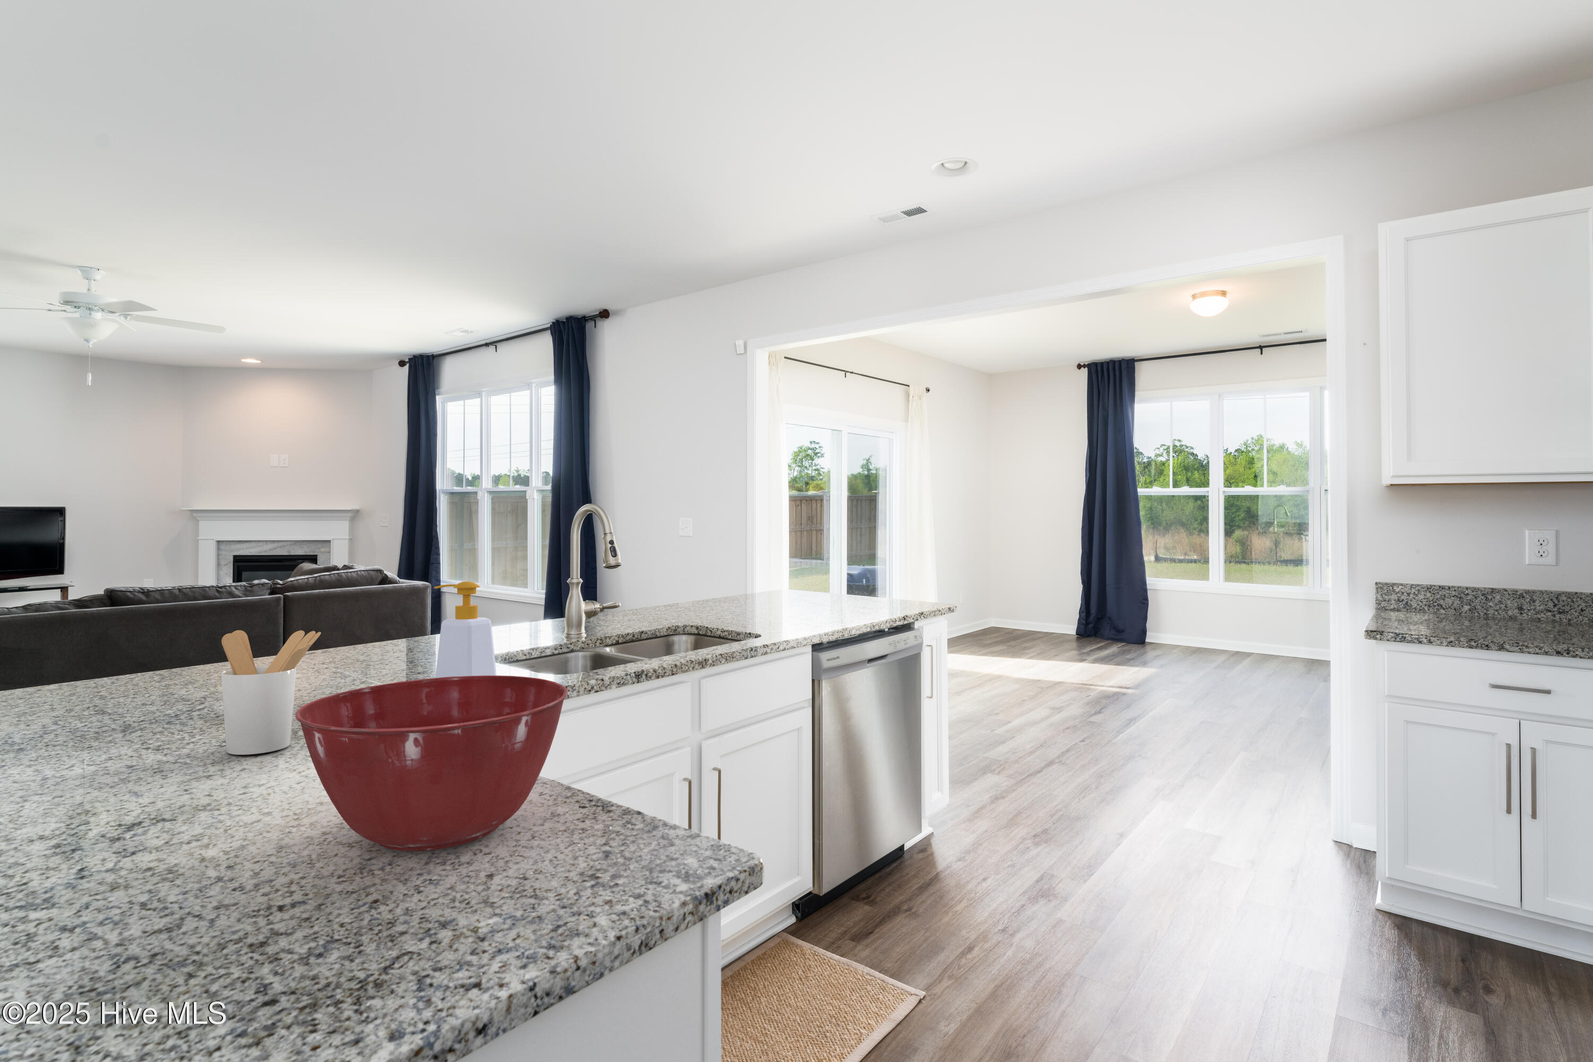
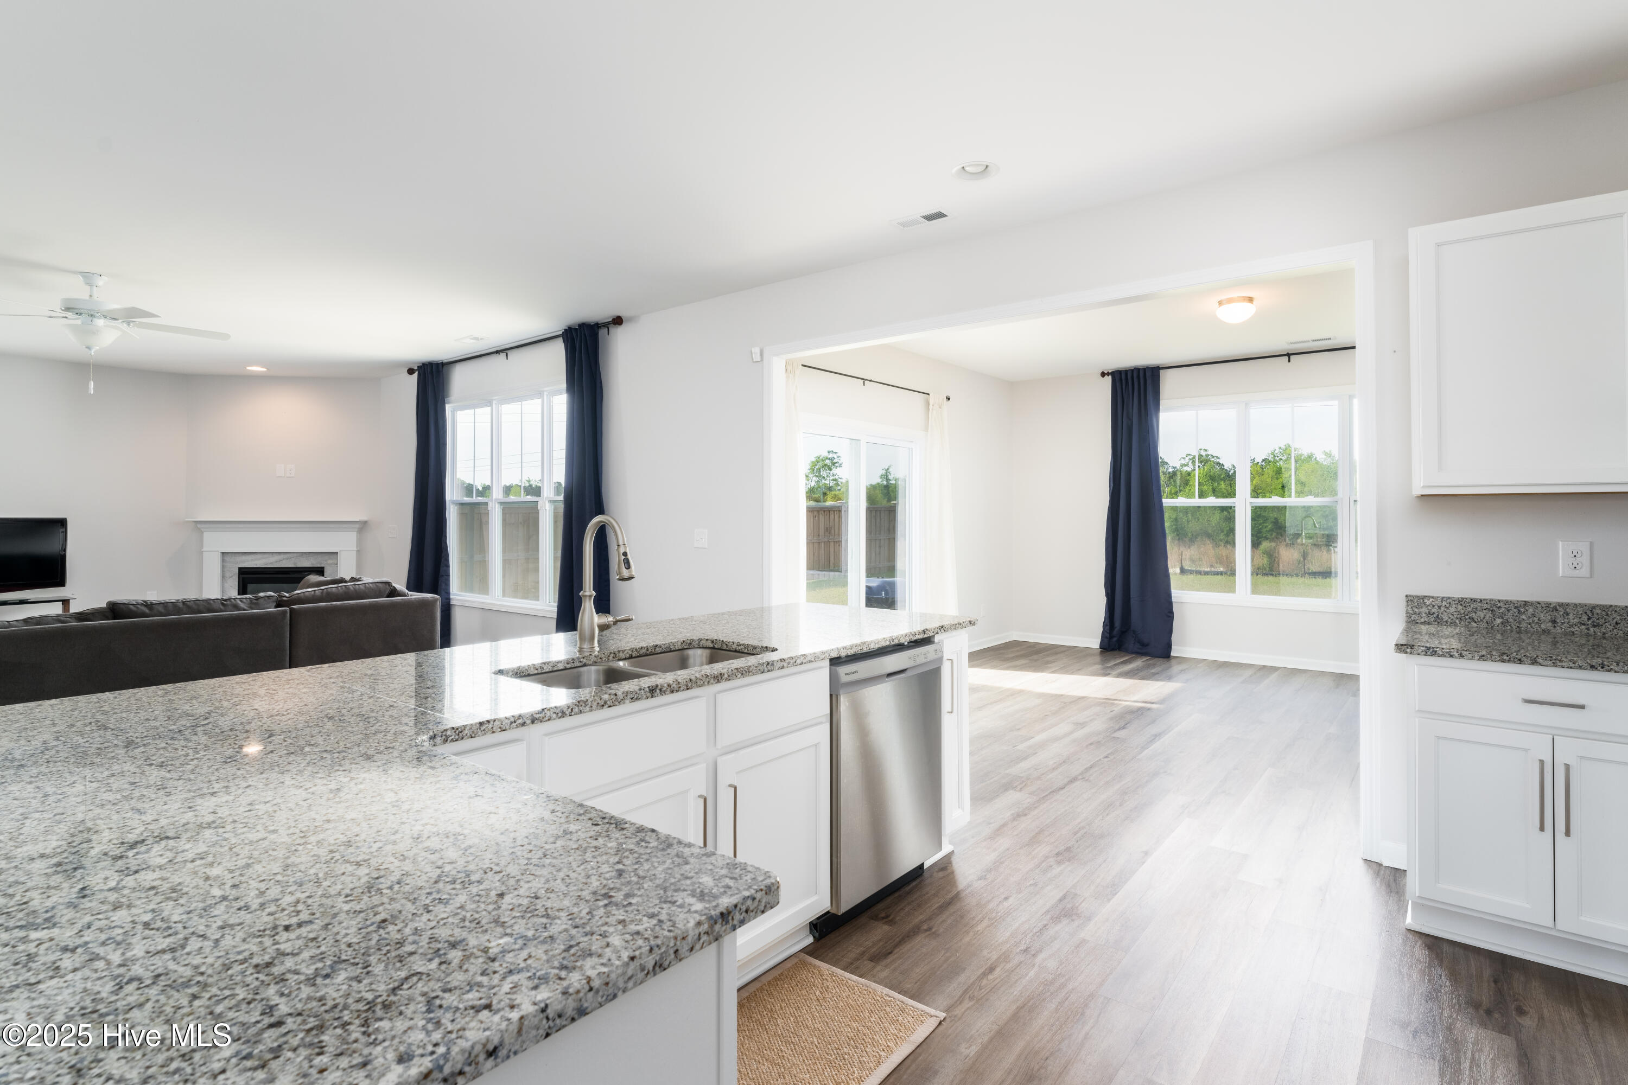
- mixing bowl (439, 762)
- soap bottle (459, 632)
- utensil holder (274, 686)
